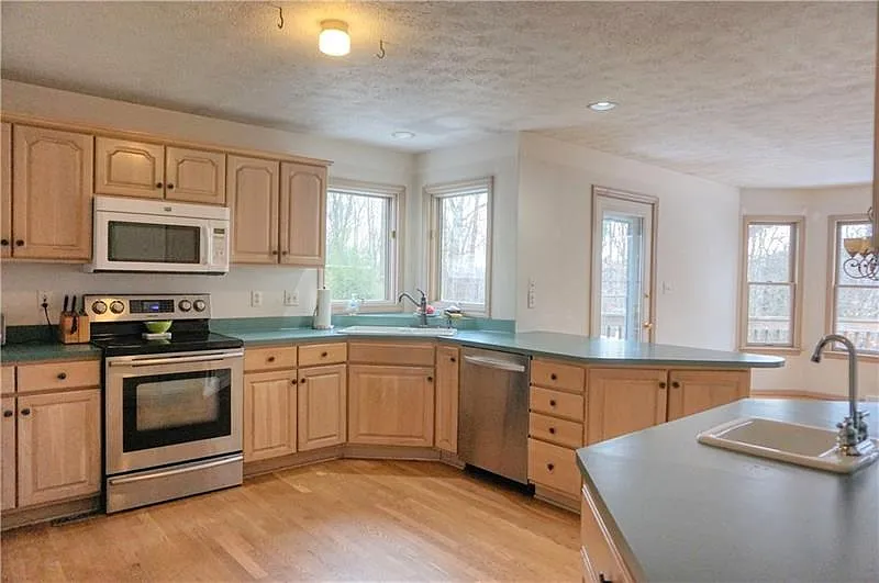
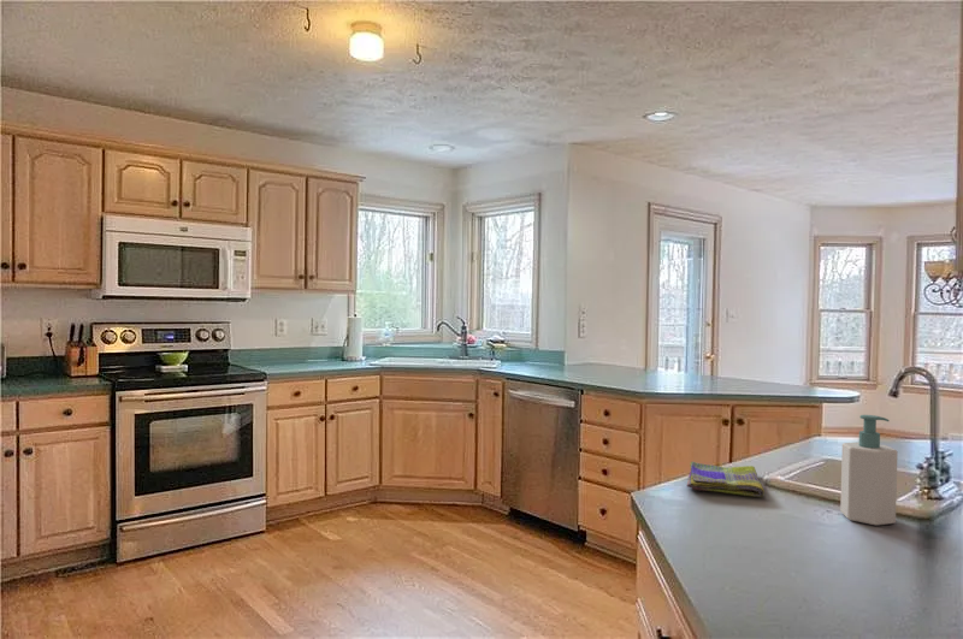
+ dish towel (723, 477)
+ soap bottle (868, 467)
